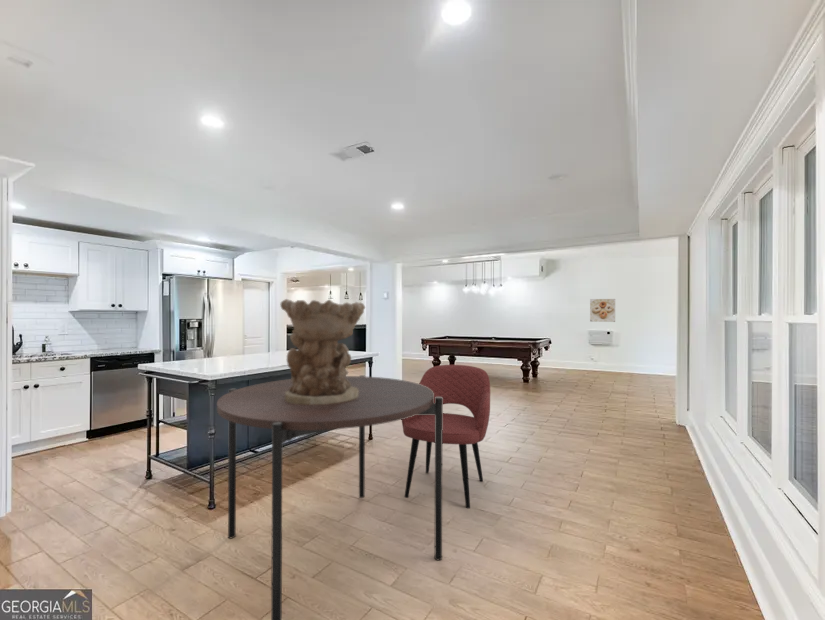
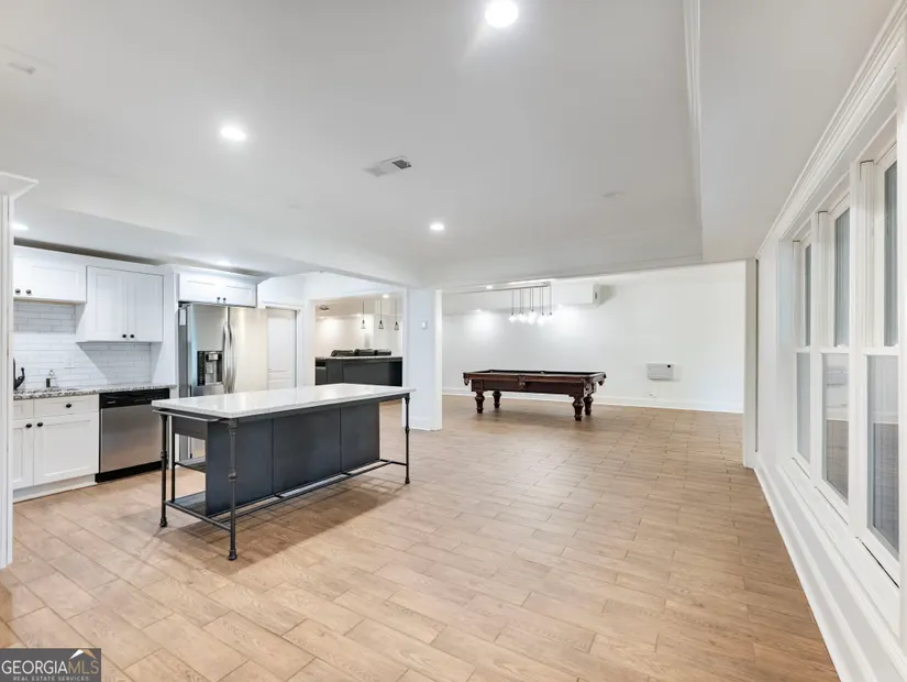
- decorative bowl (323, 348)
- dining table (359, 470)
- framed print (602, 310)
- chair (447, 427)
